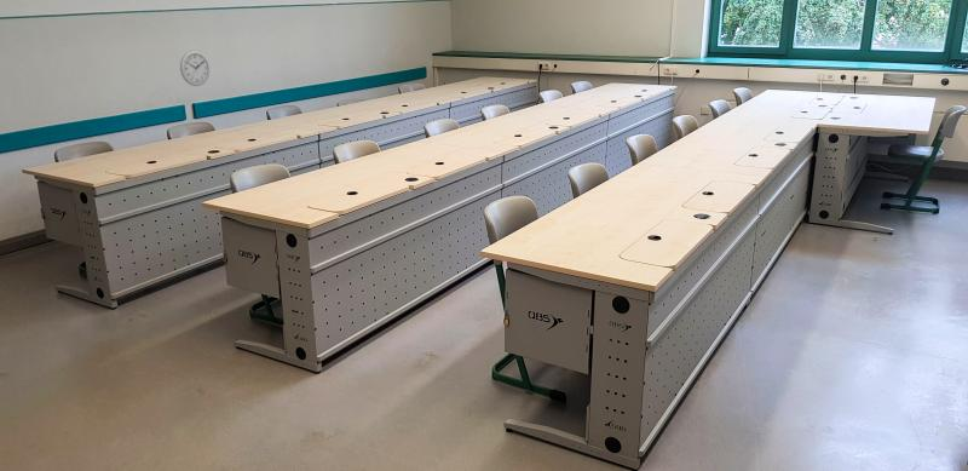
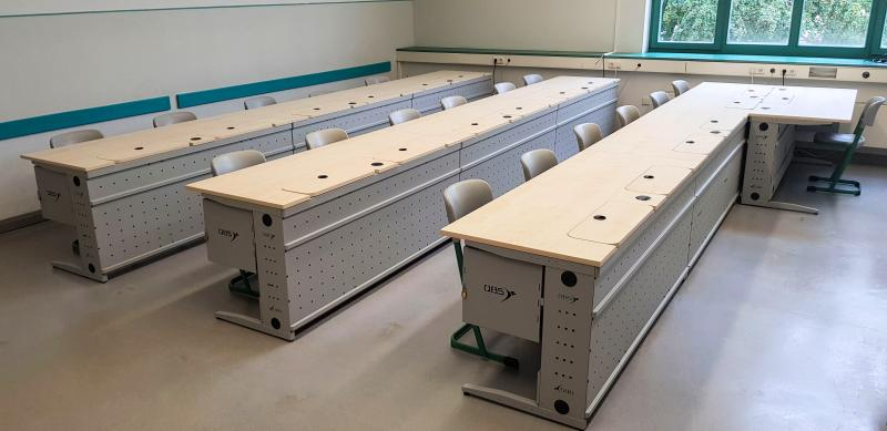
- wall clock (195, 68)
